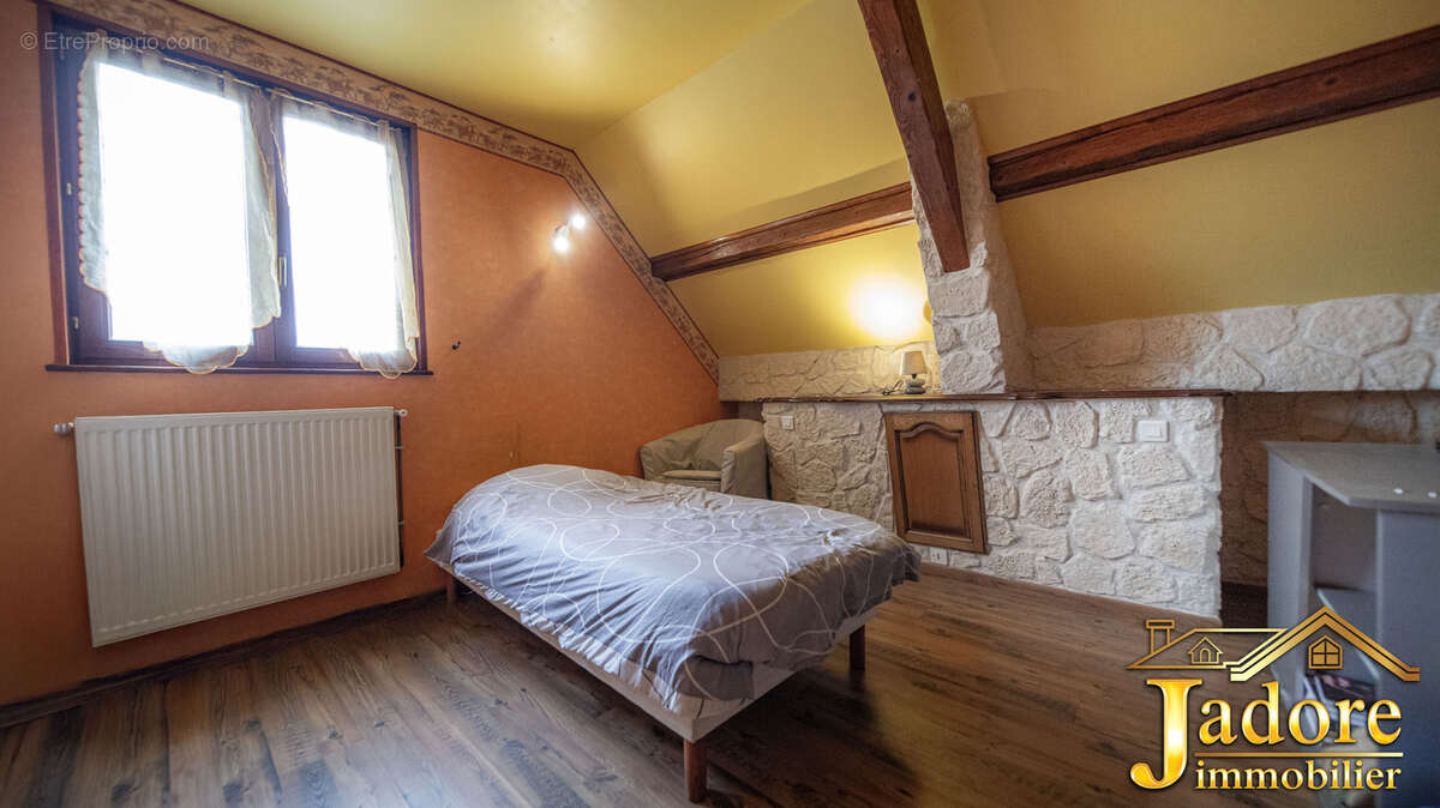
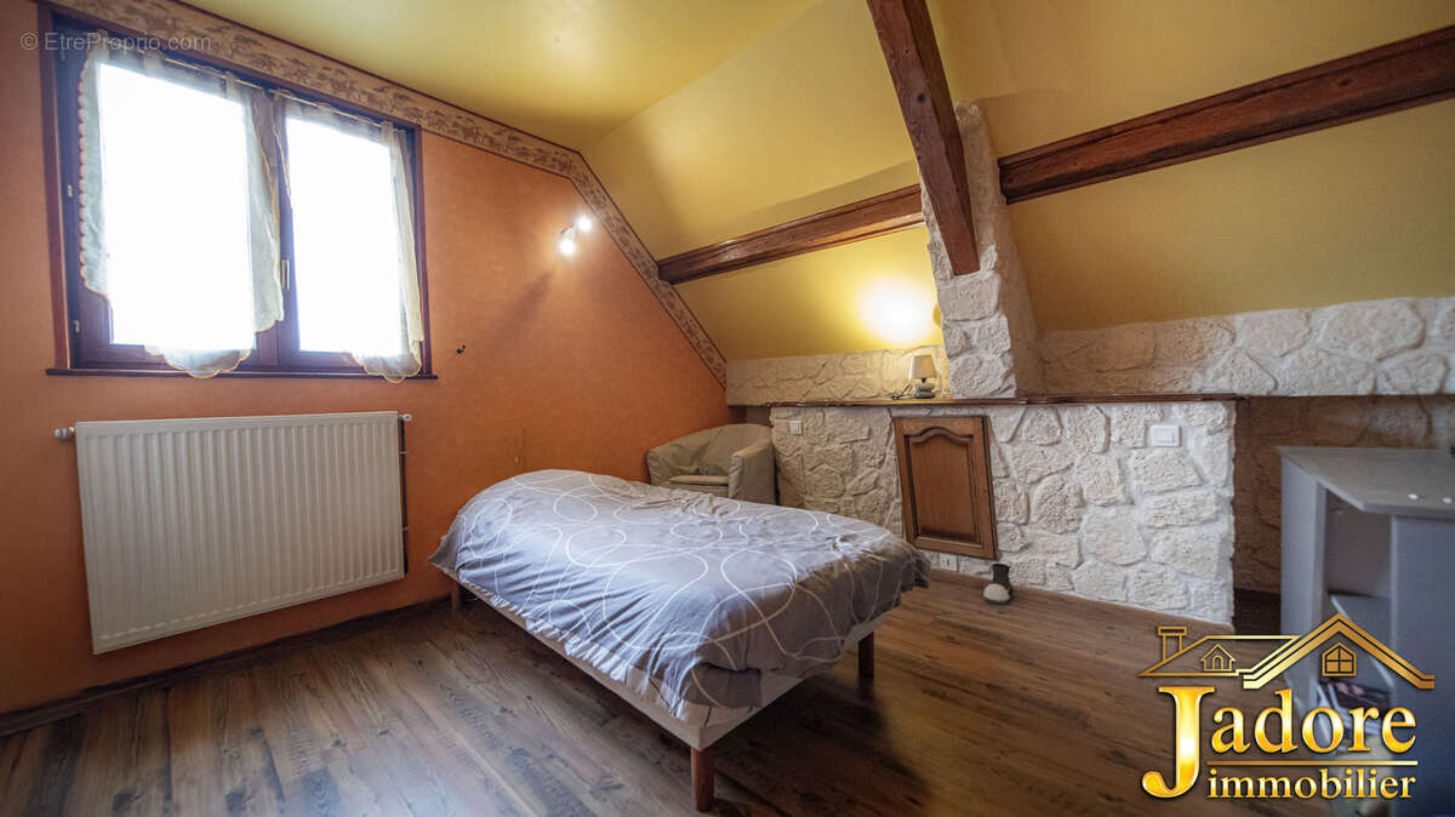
+ shoe (999, 582)
